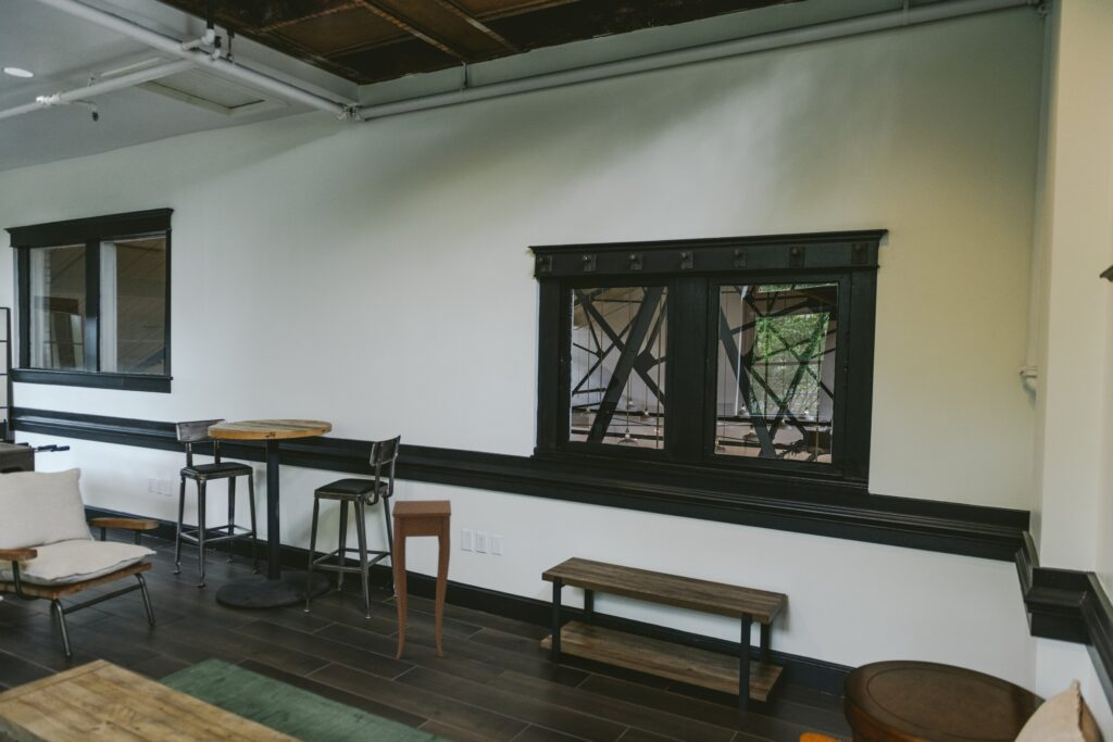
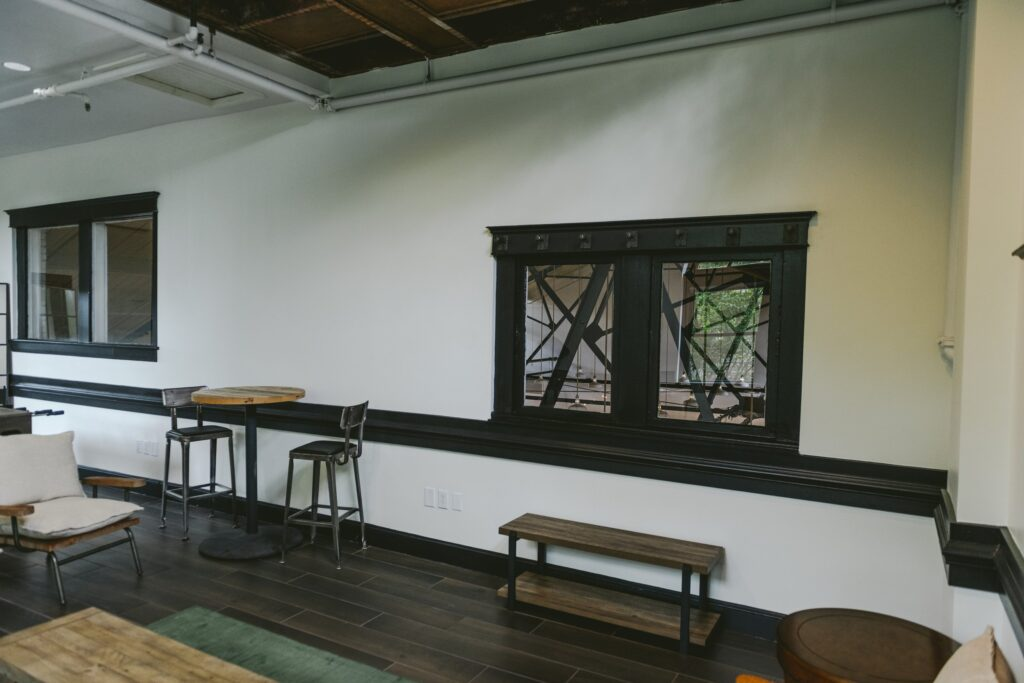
- side table (405, 577)
